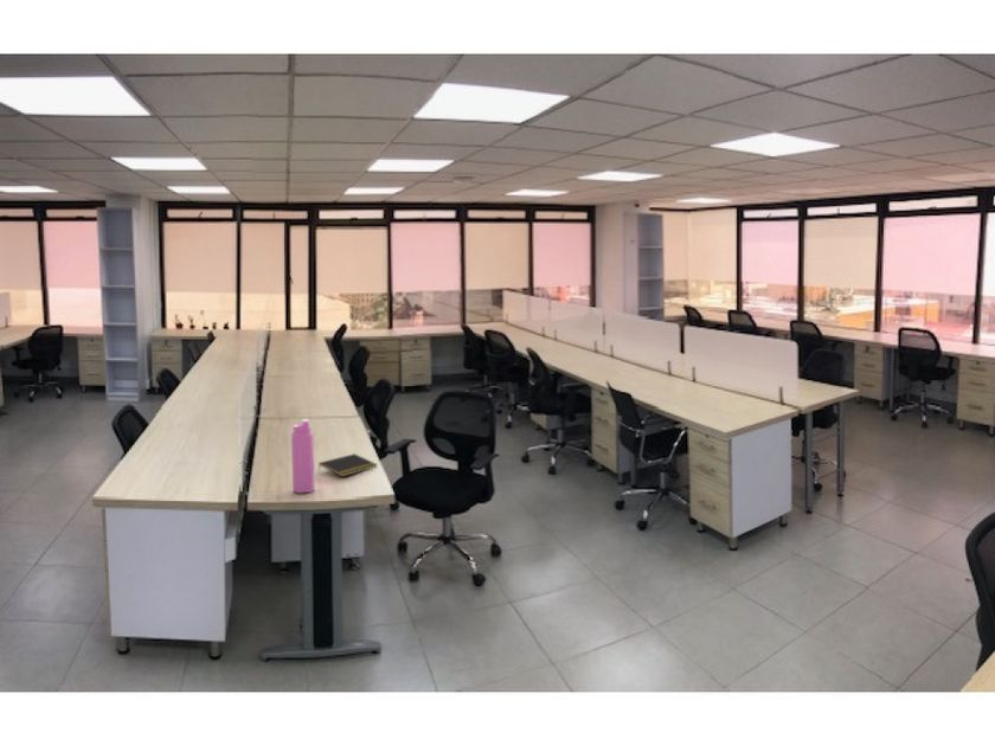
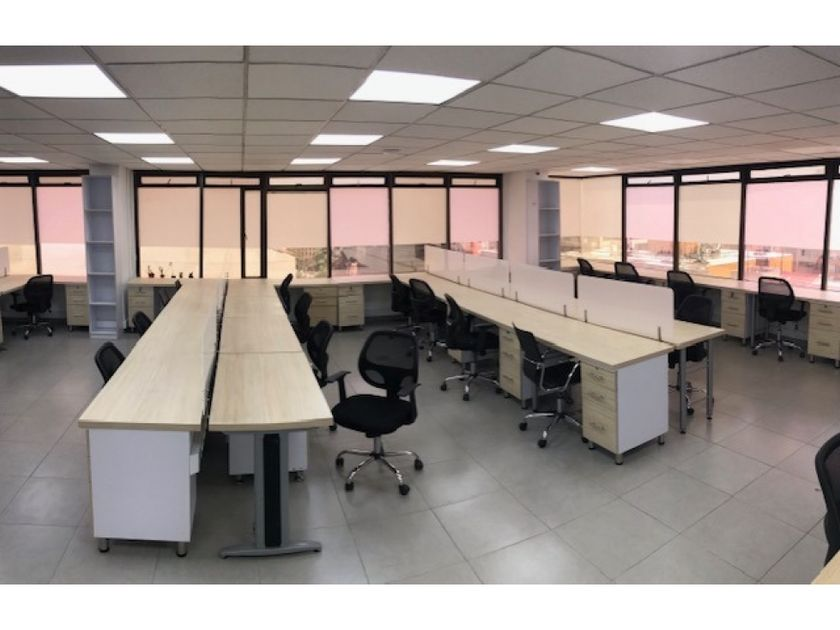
- water bottle (302, 455)
- notepad (348, 464)
